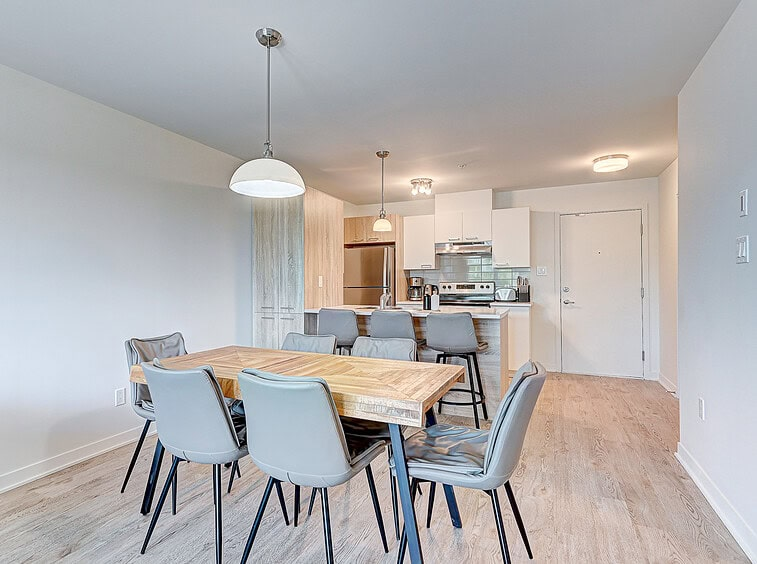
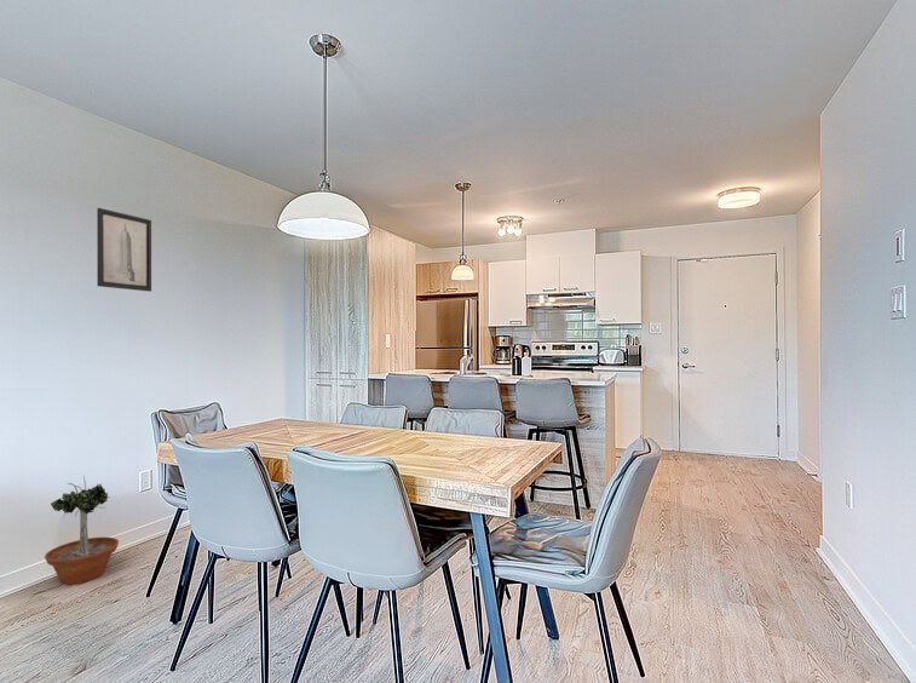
+ potted tree (82, 526)
+ wall art (125, 251)
